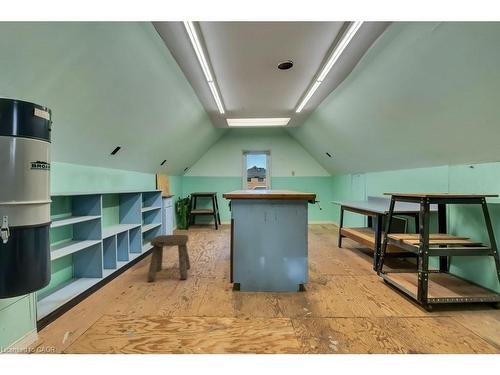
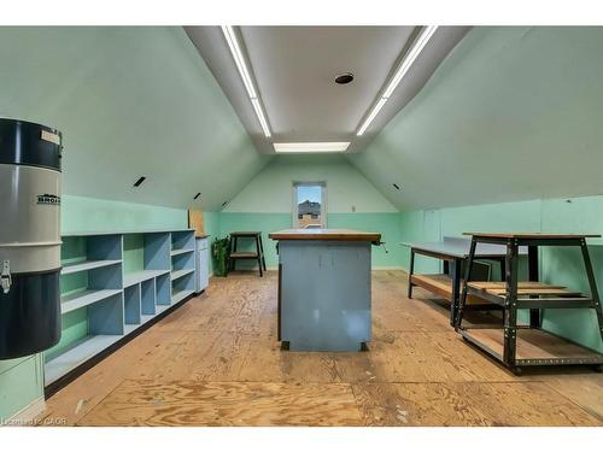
- stool (162, 256)
